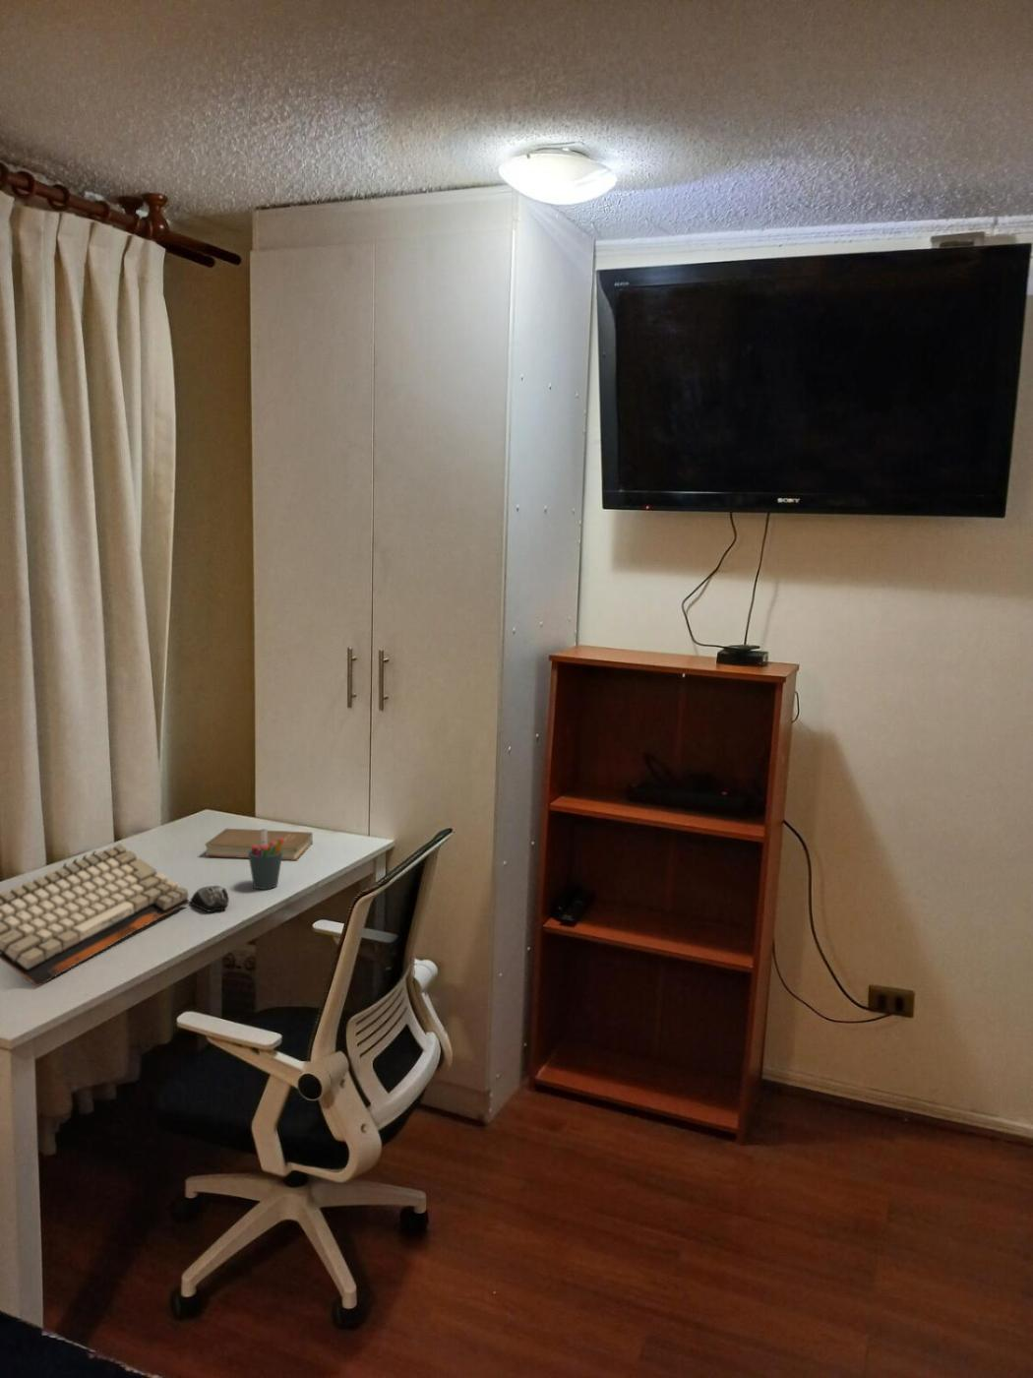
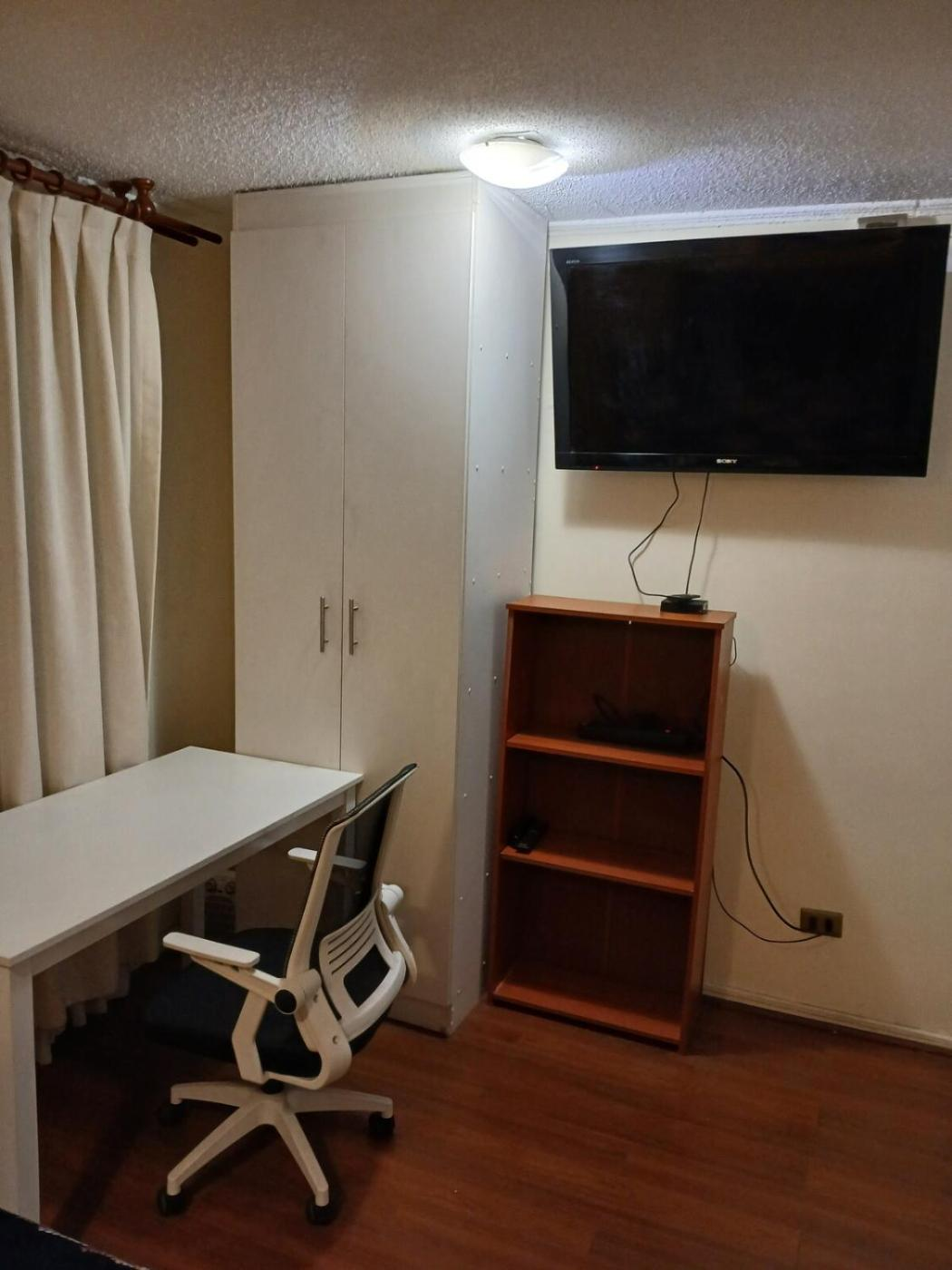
- pen holder (266, 859)
- book (259, 843)
- computer mouse (209, 896)
- keyboard (80, 906)
